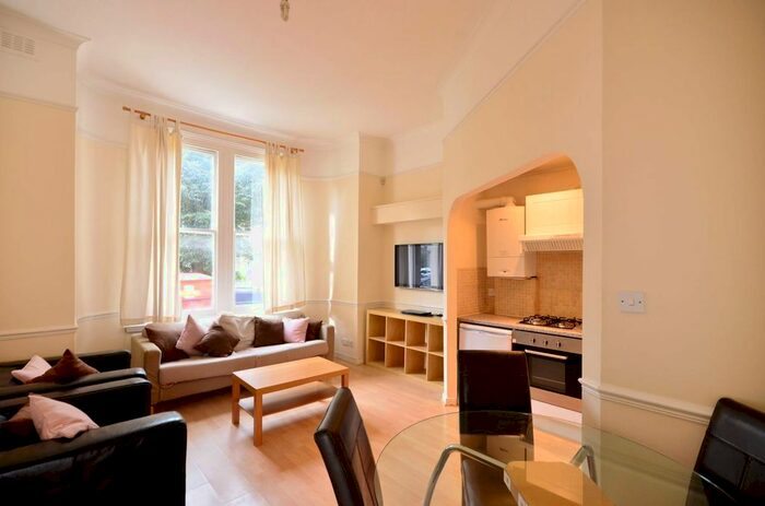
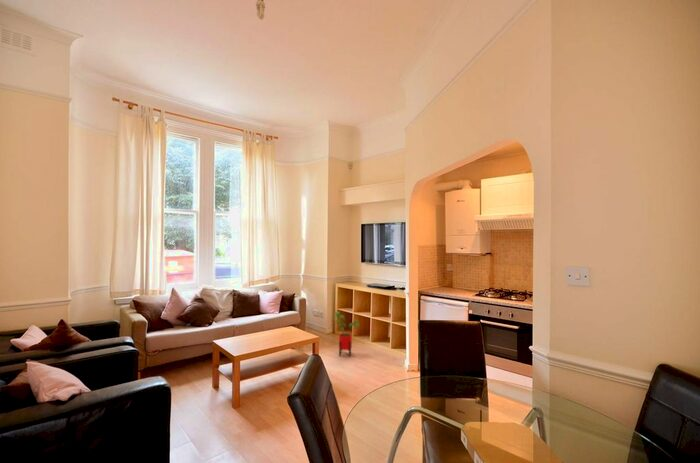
+ house plant (343, 332)
